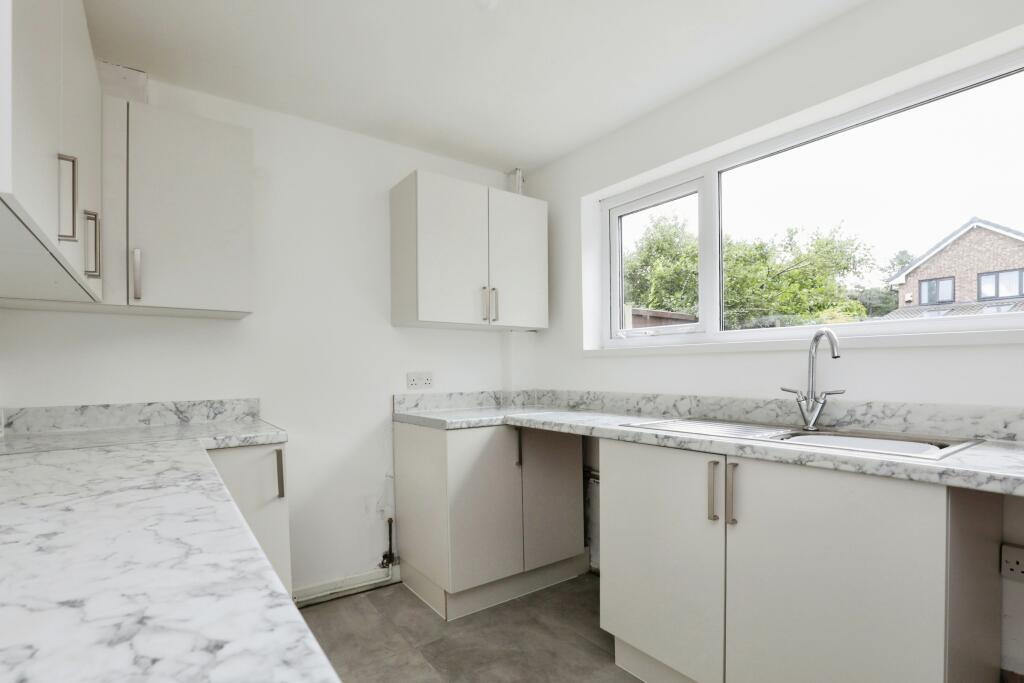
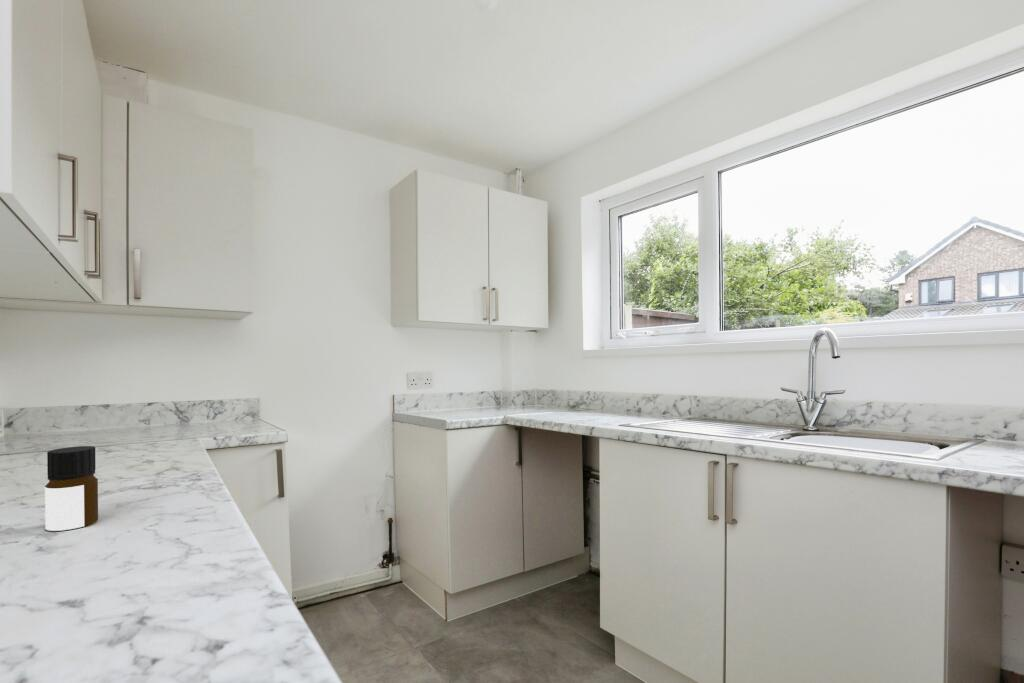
+ bottle (72, 486)
